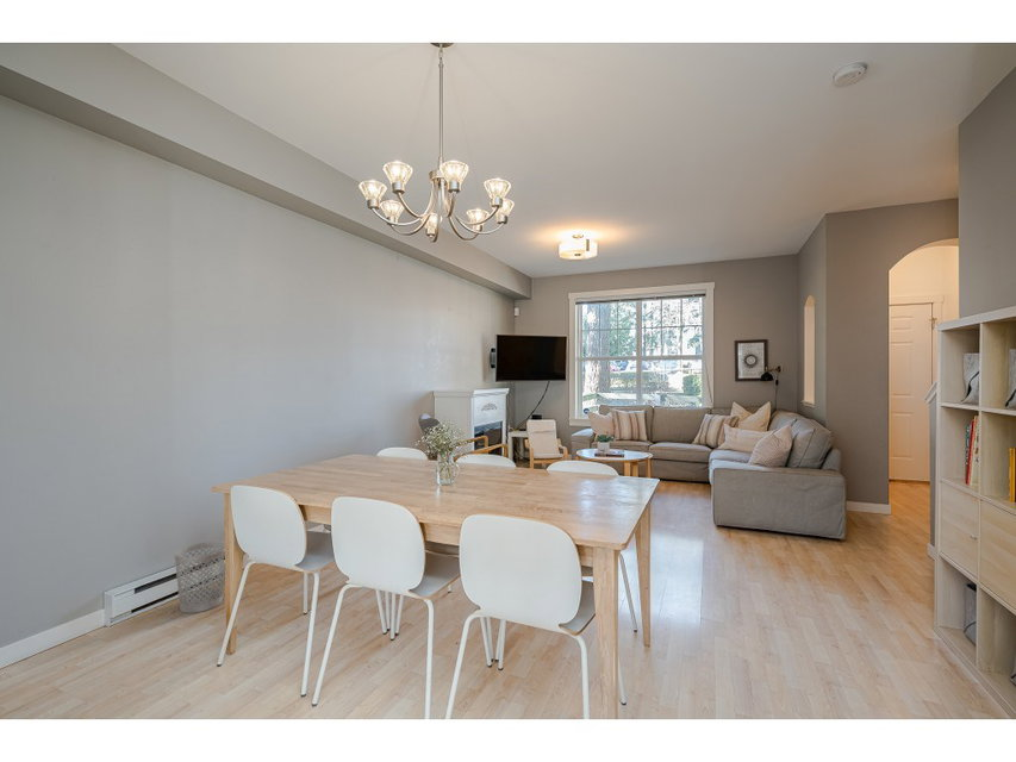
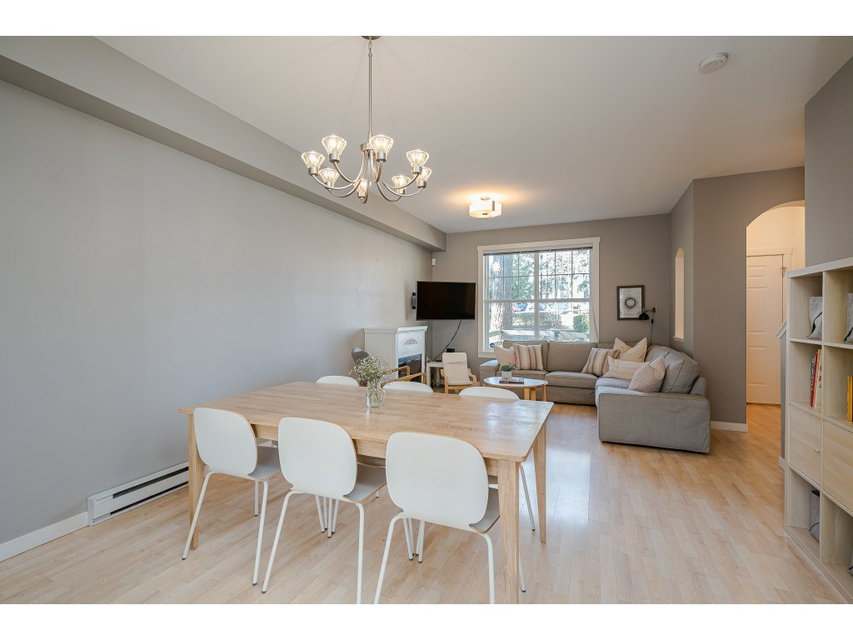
- wastebasket (201, 576)
